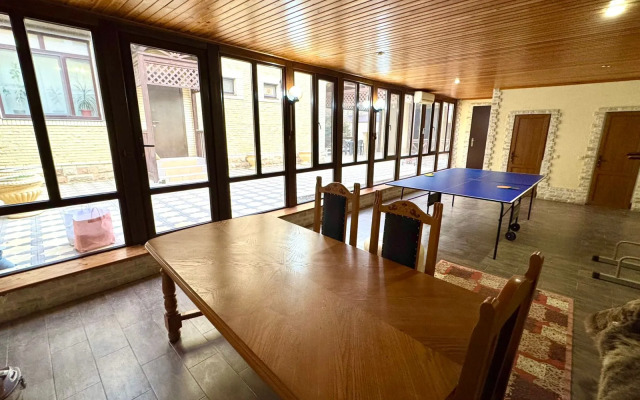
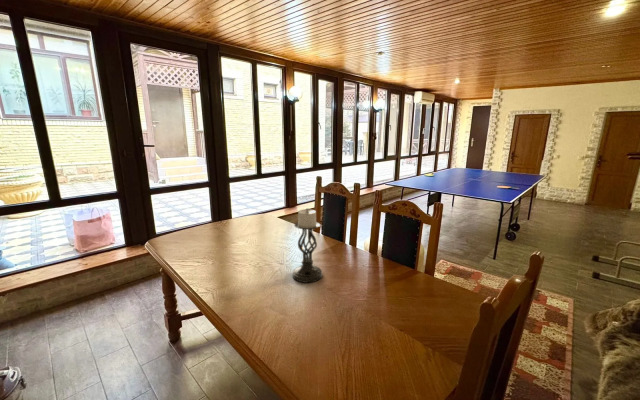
+ candle holder (307, 242)
